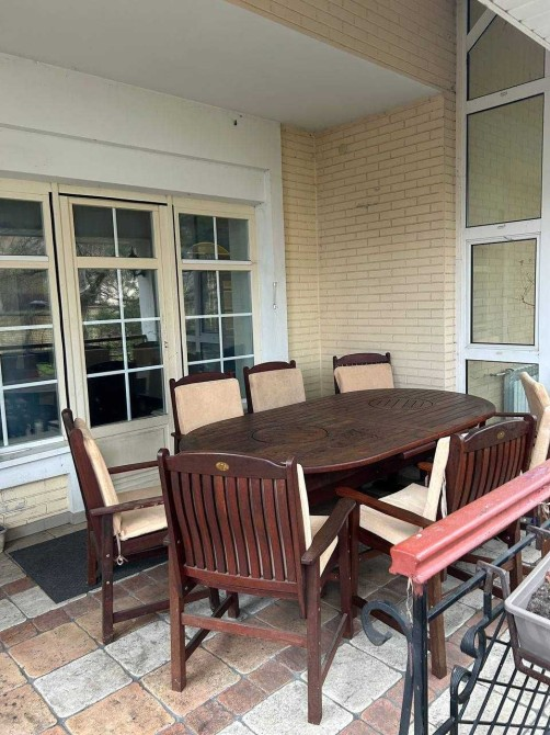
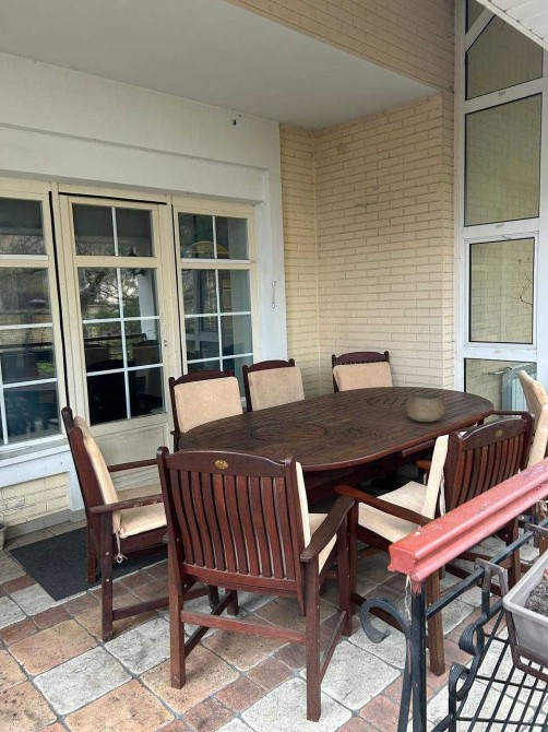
+ bowl (425, 408)
